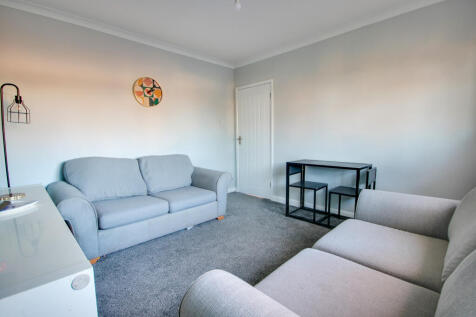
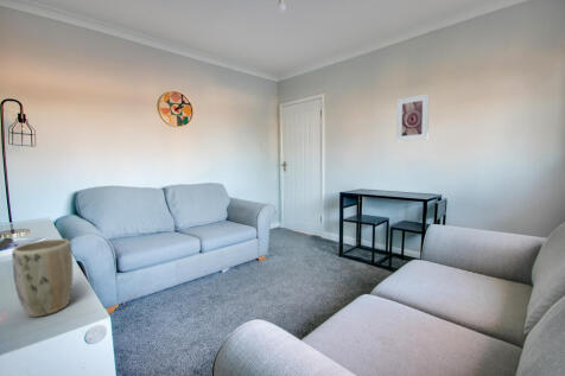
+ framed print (412, 119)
+ plant pot (45, 276)
